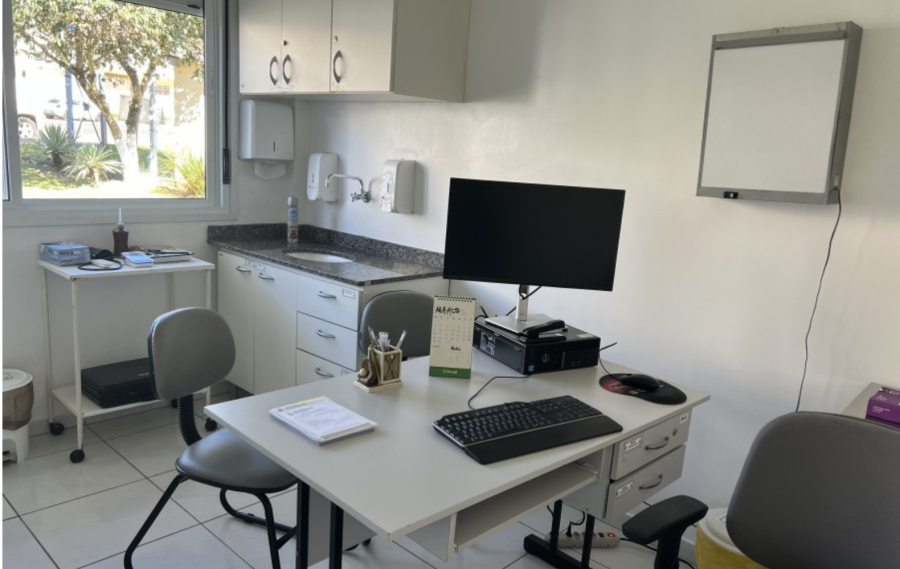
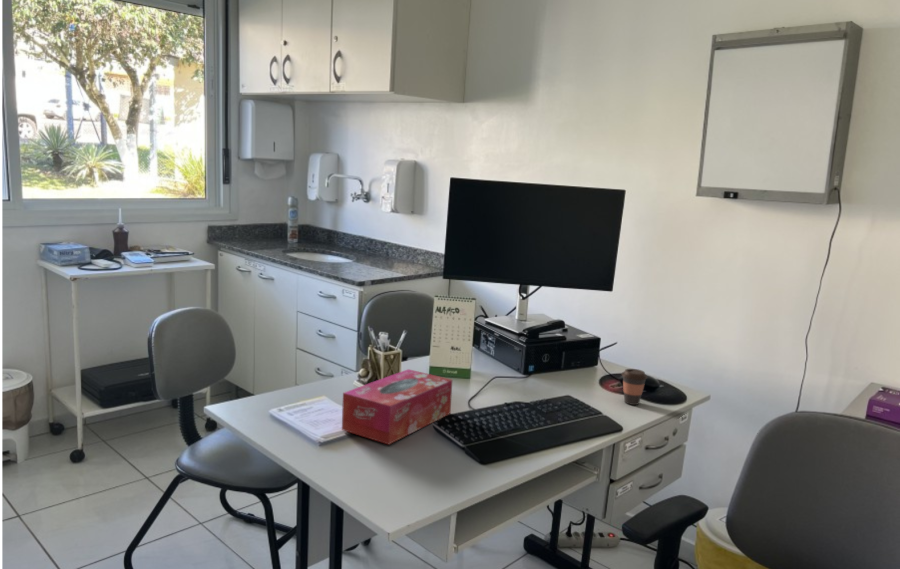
+ tissue box (399, 403)
+ coffee cup (633, 387)
